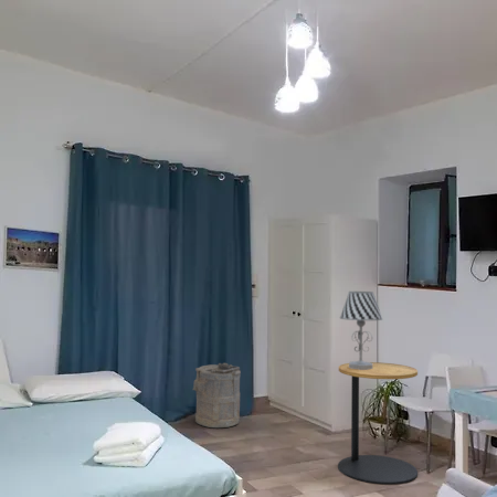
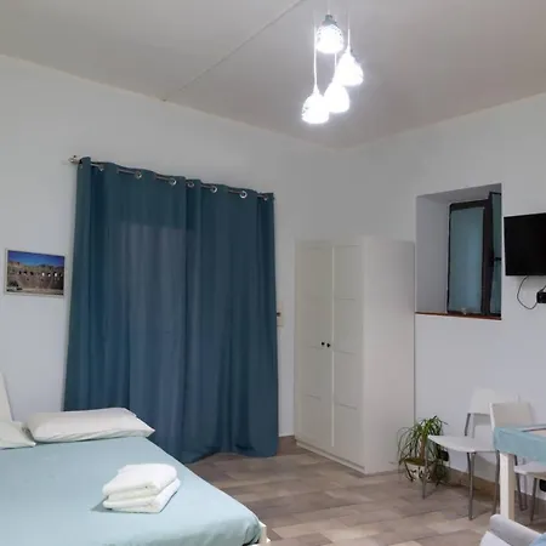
- table lamp (360, 328)
- side table (358, 419)
- laundry hamper (215, 392)
